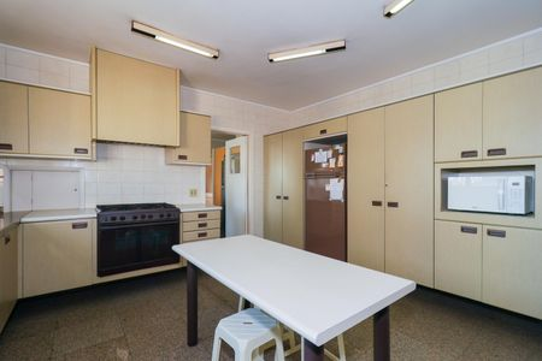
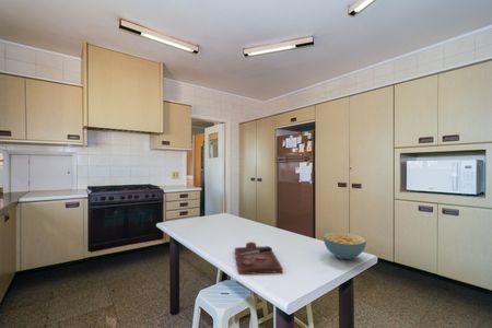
+ cutting board (254, 256)
+ cereal bowl (343, 247)
